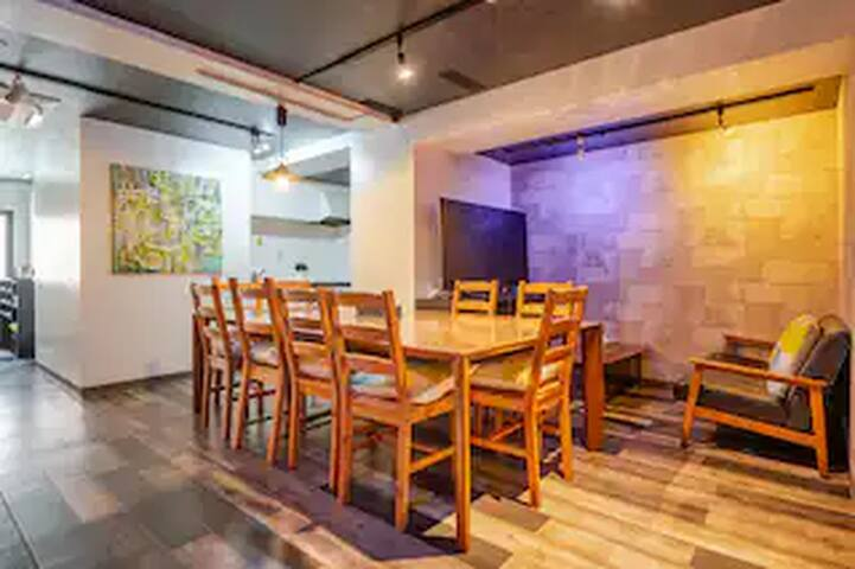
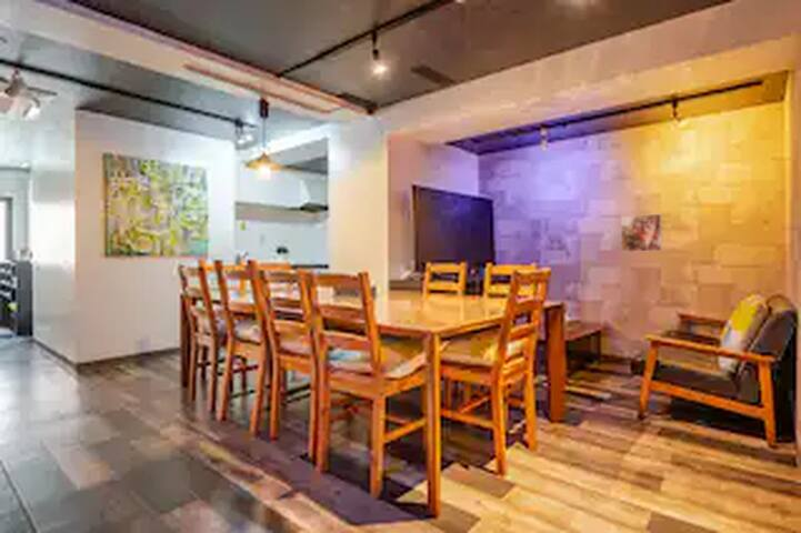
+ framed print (640, 233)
